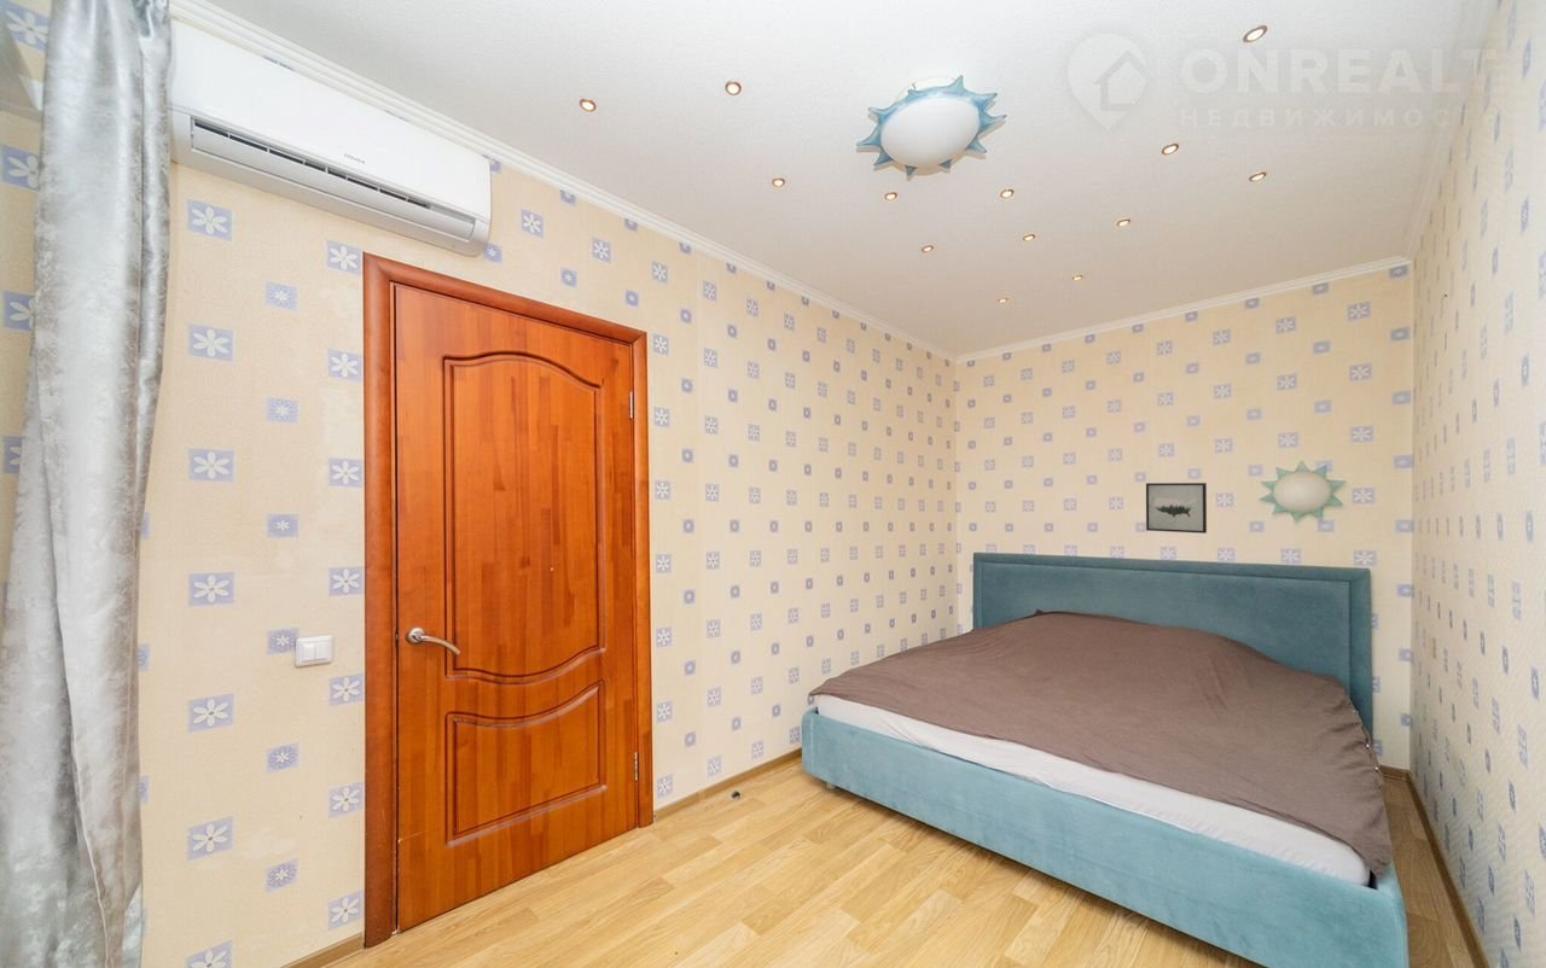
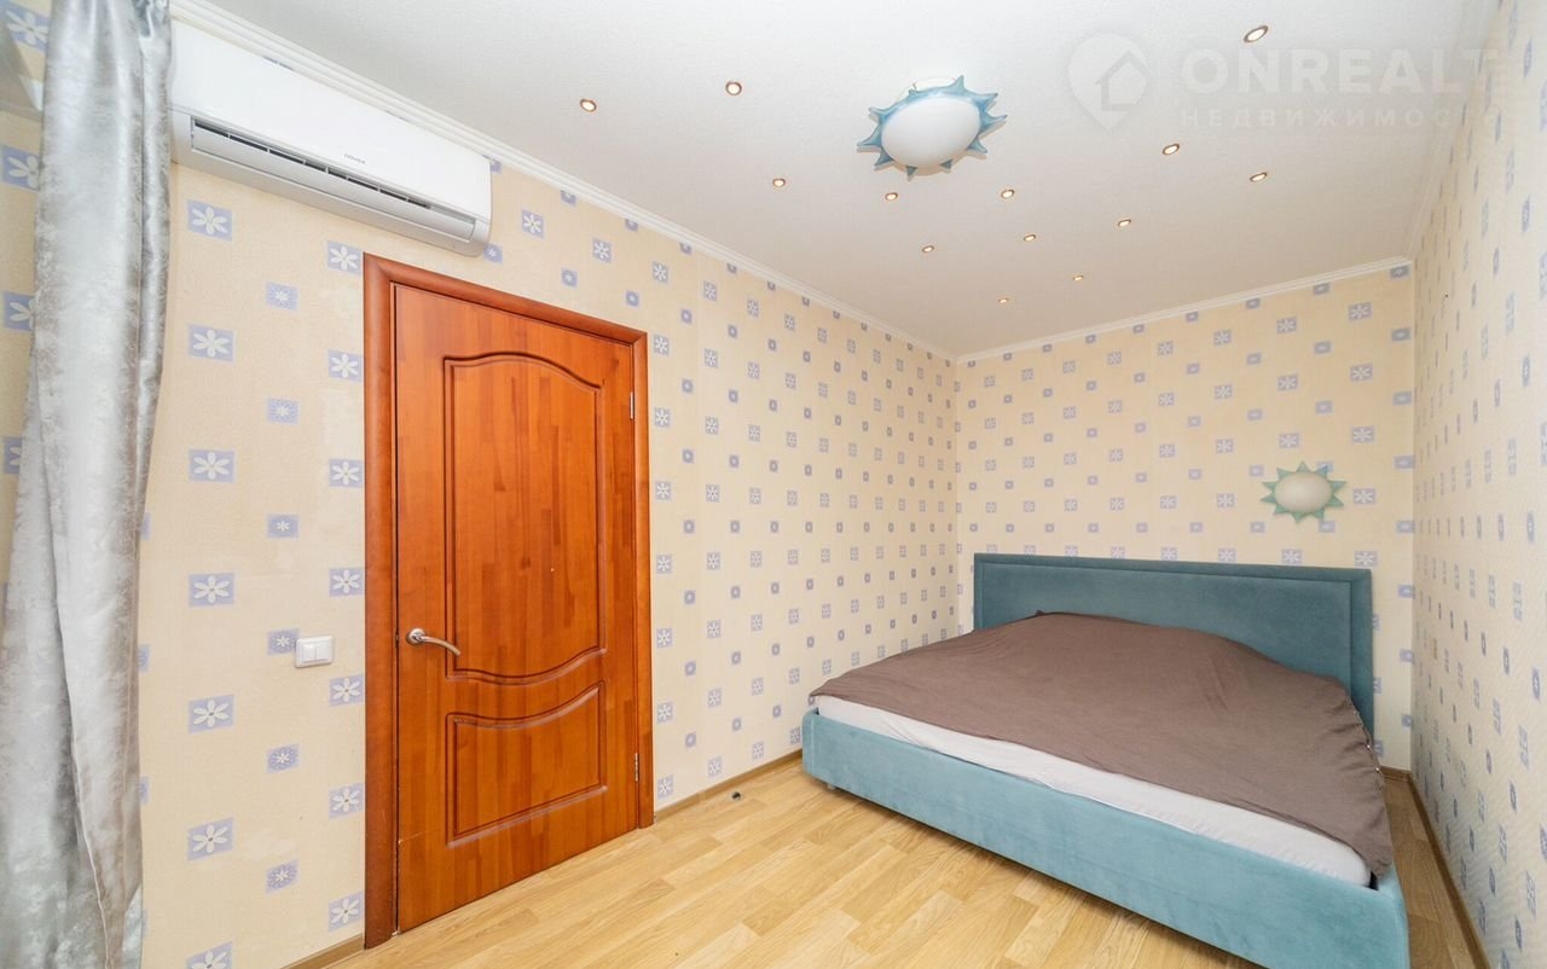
- wall art (1175, 507)
